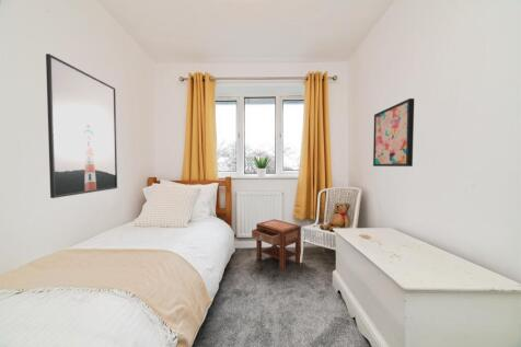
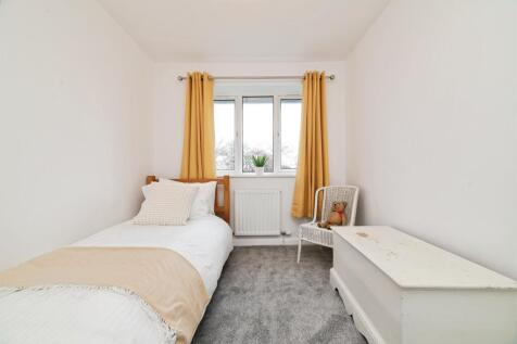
- nightstand (276, 243)
- wall art (391, 137)
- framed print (88, 134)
